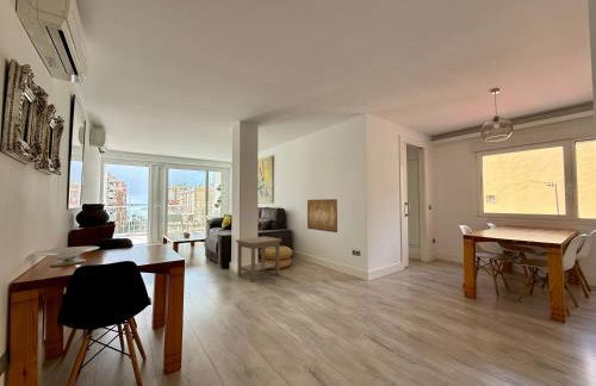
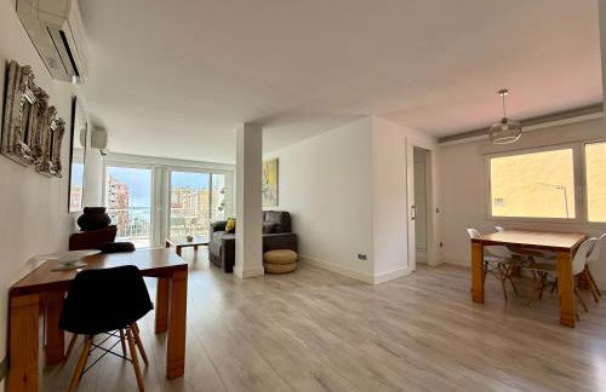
- wall art (321, 214)
- side table (261, 257)
